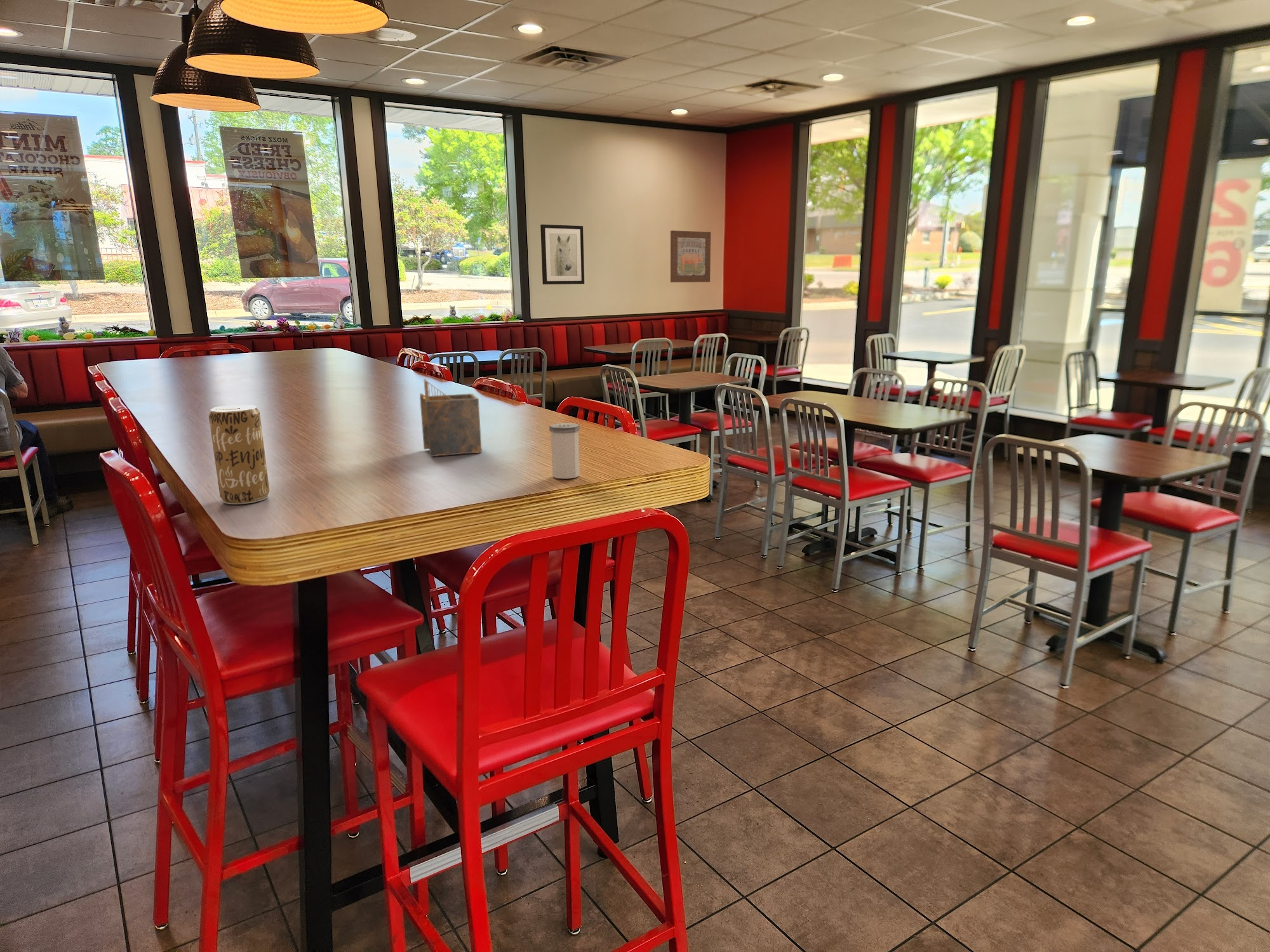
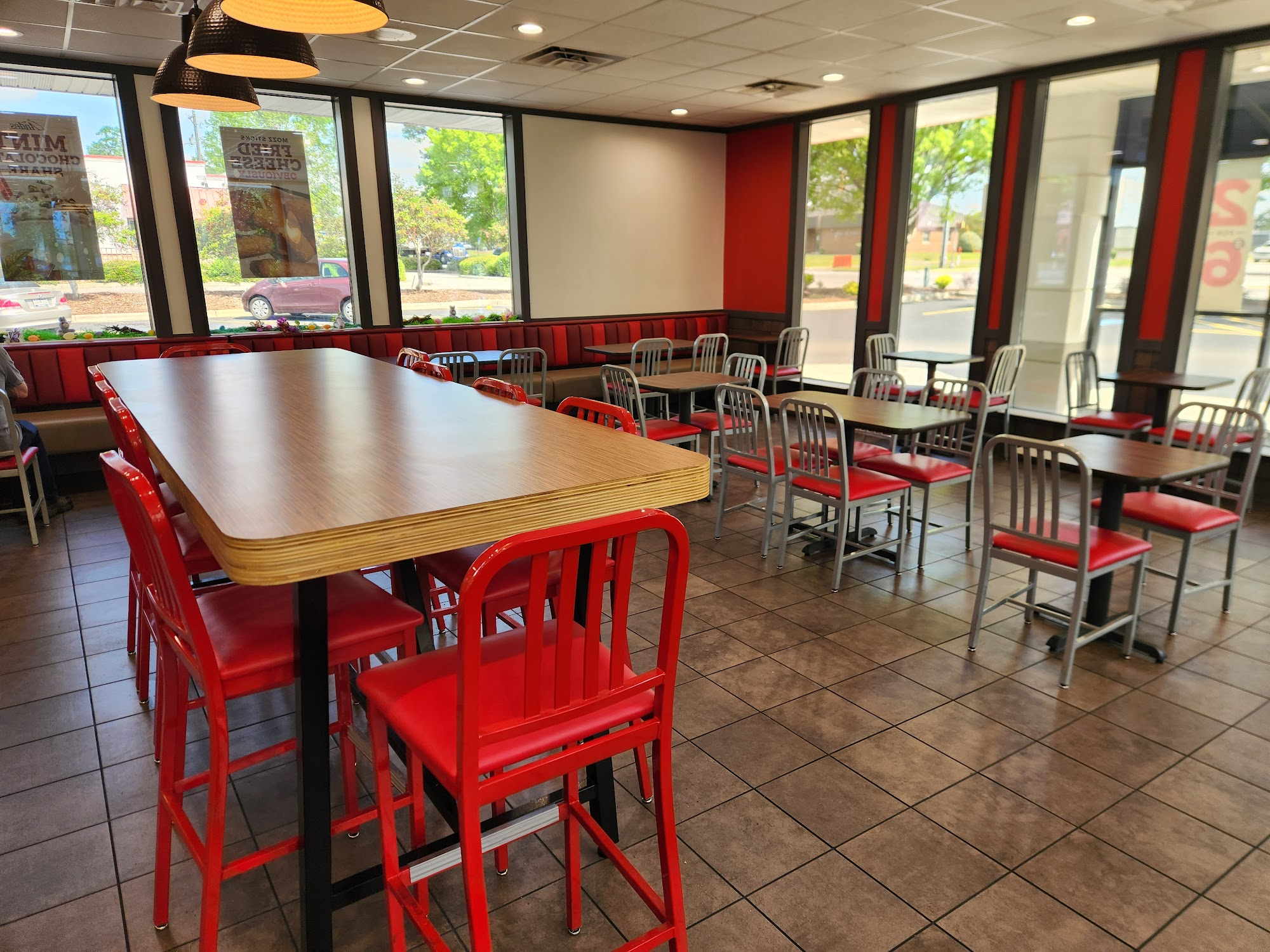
- wall art (563, 255)
- wall art (690, 256)
- napkin holder (450, 414)
- salt shaker (565, 451)
- beverage can (239, 453)
